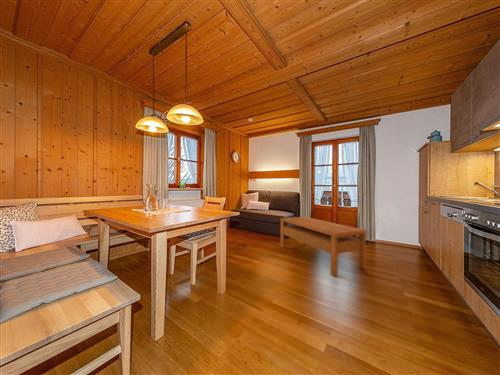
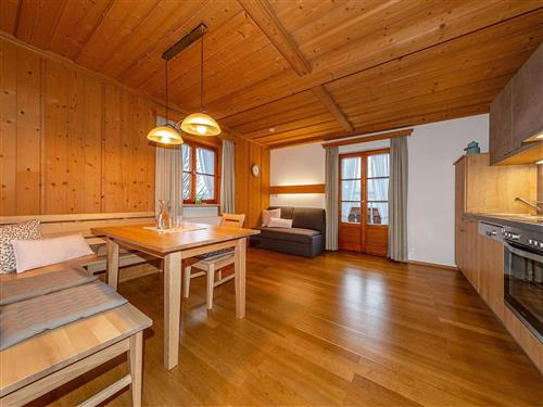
- coffee table (316, 239)
